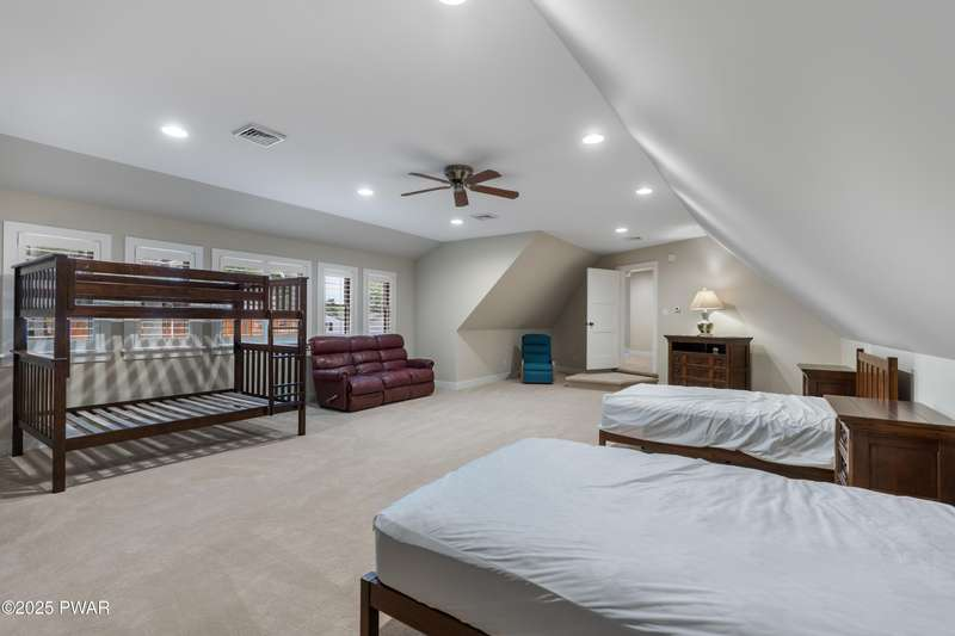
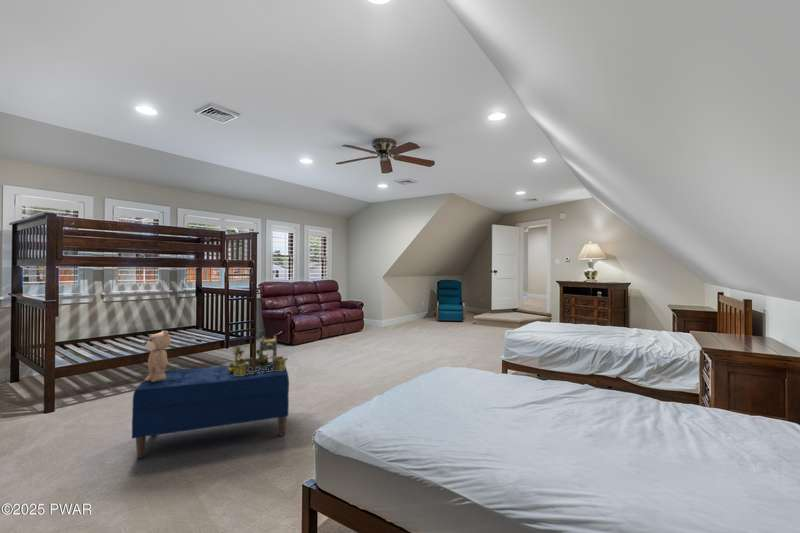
+ lego set (258, 353)
+ bench (218, 403)
+ teddy bear (160, 355)
